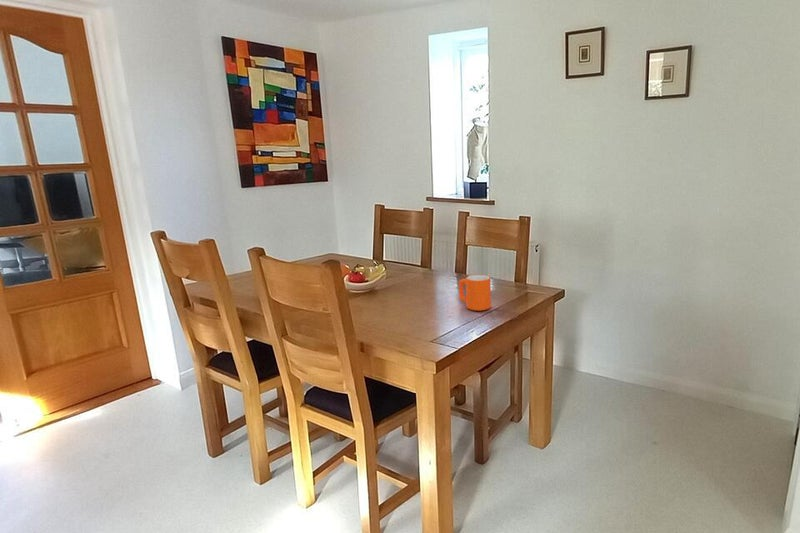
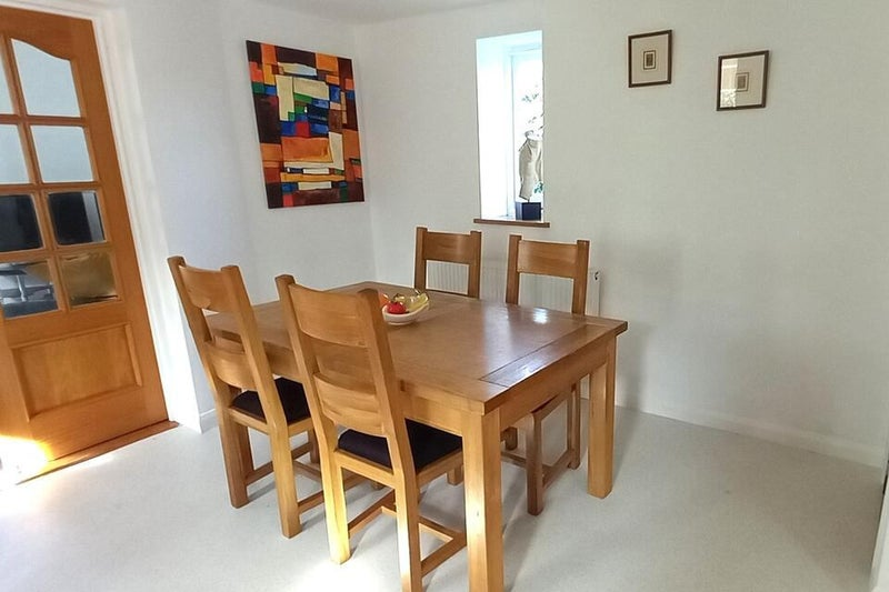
- mug (474, 292)
